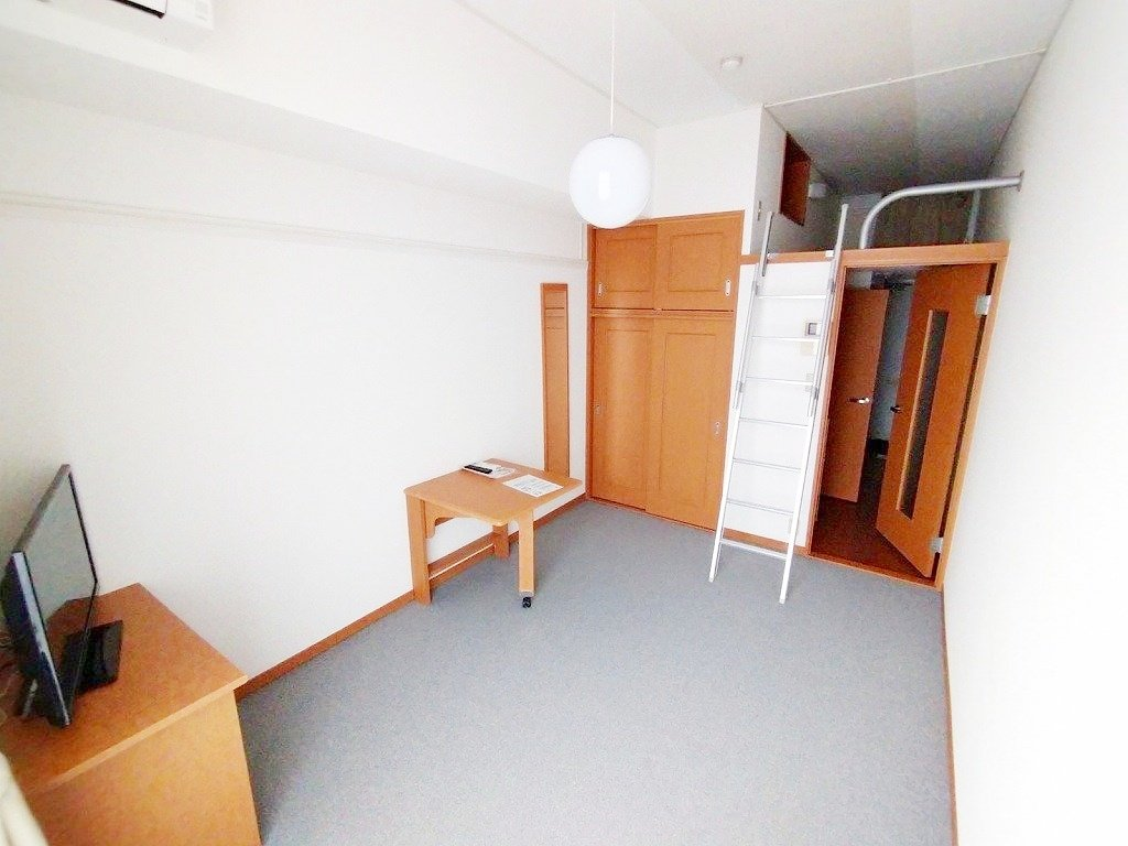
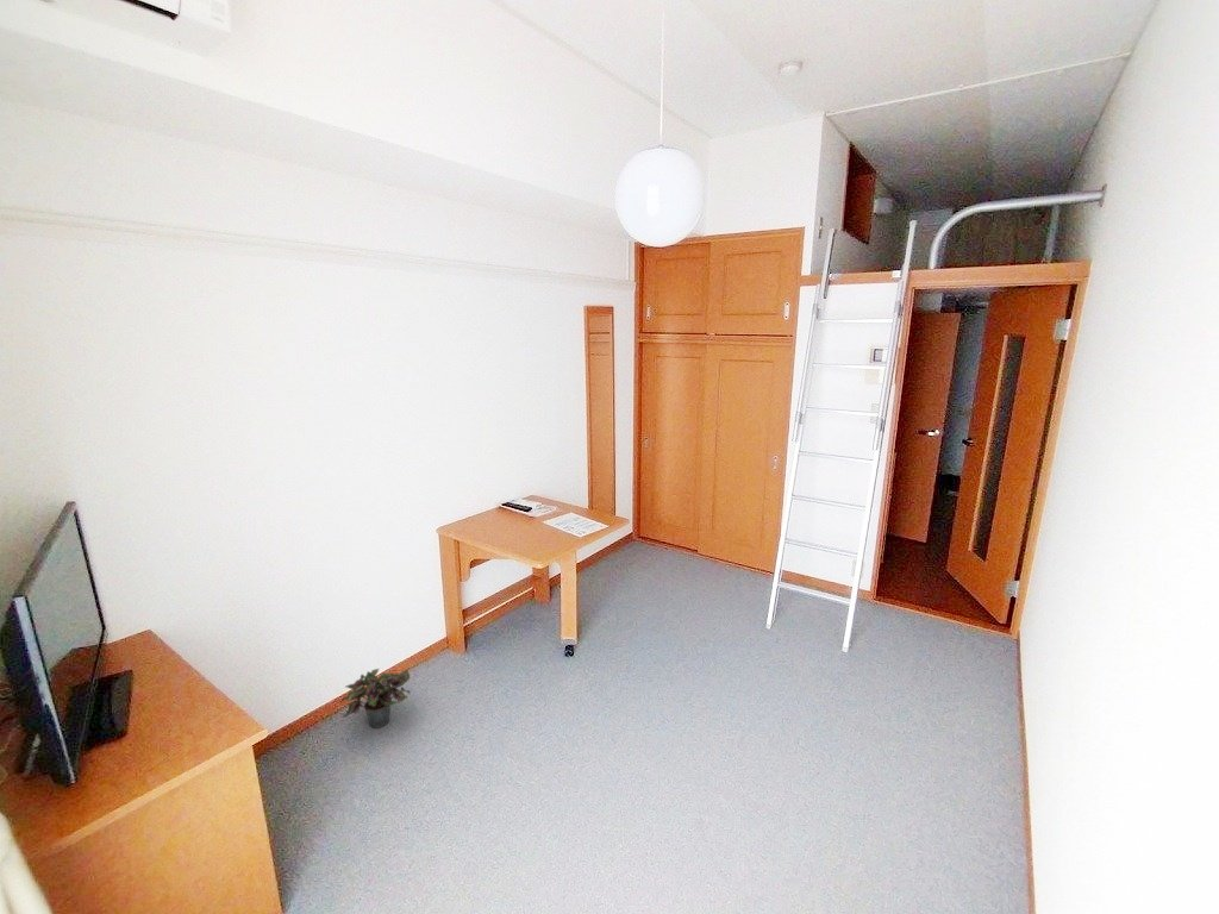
+ potted plant (376, 700)
